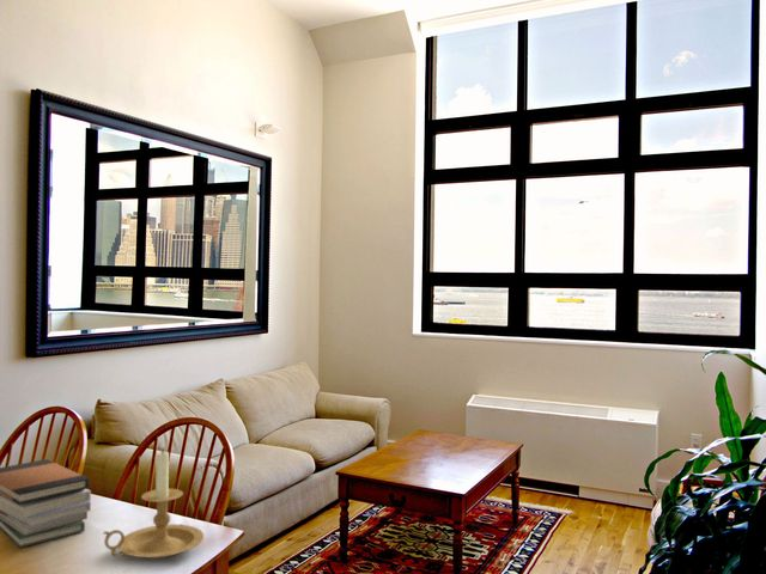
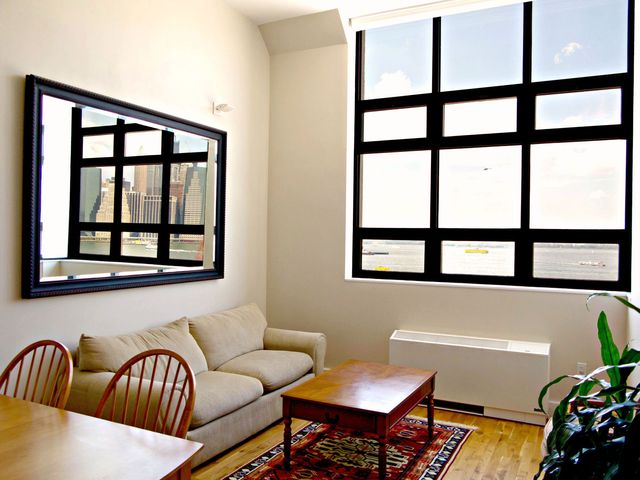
- book stack (35, 500)
- candle holder (162, 499)
